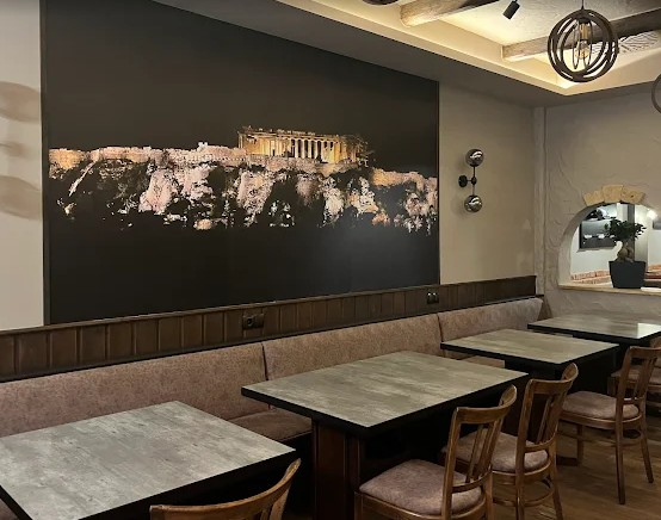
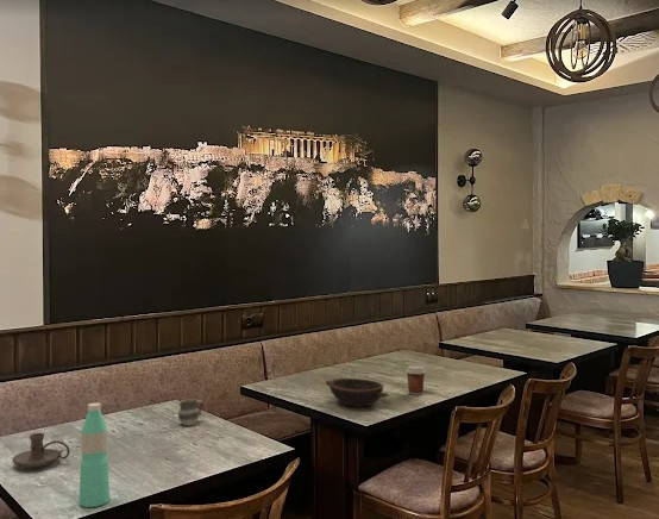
+ coffee cup (415, 380)
+ cup (190, 411)
+ bowl (356, 393)
+ candle holder (42, 449)
+ water bottle (94, 452)
